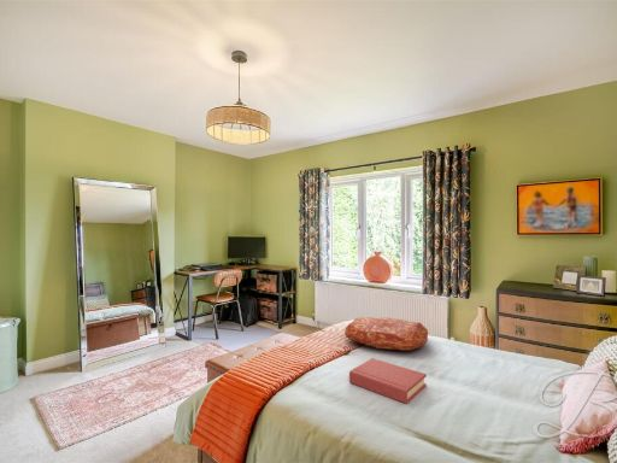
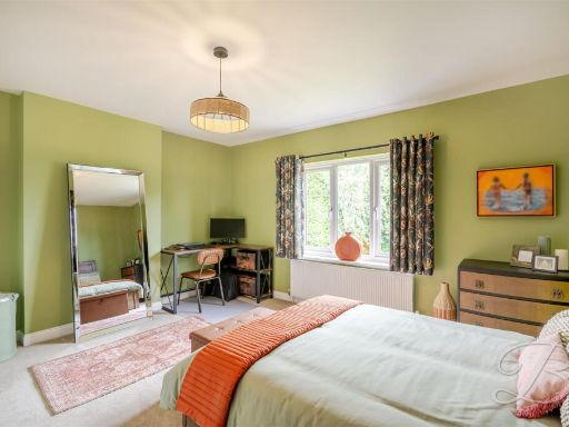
- cushion (386, 330)
- hardback book (387, 379)
